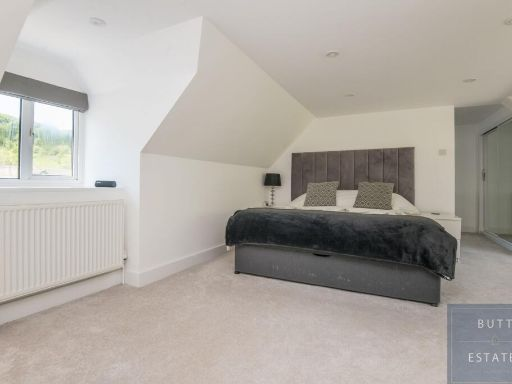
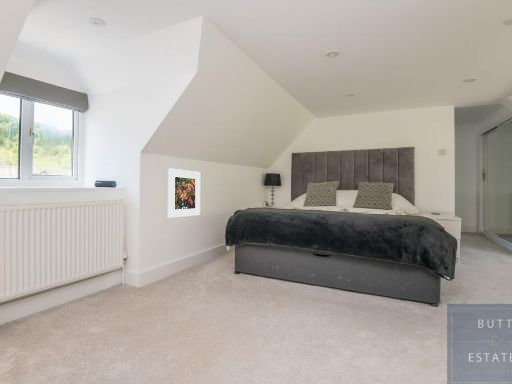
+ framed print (185, 193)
